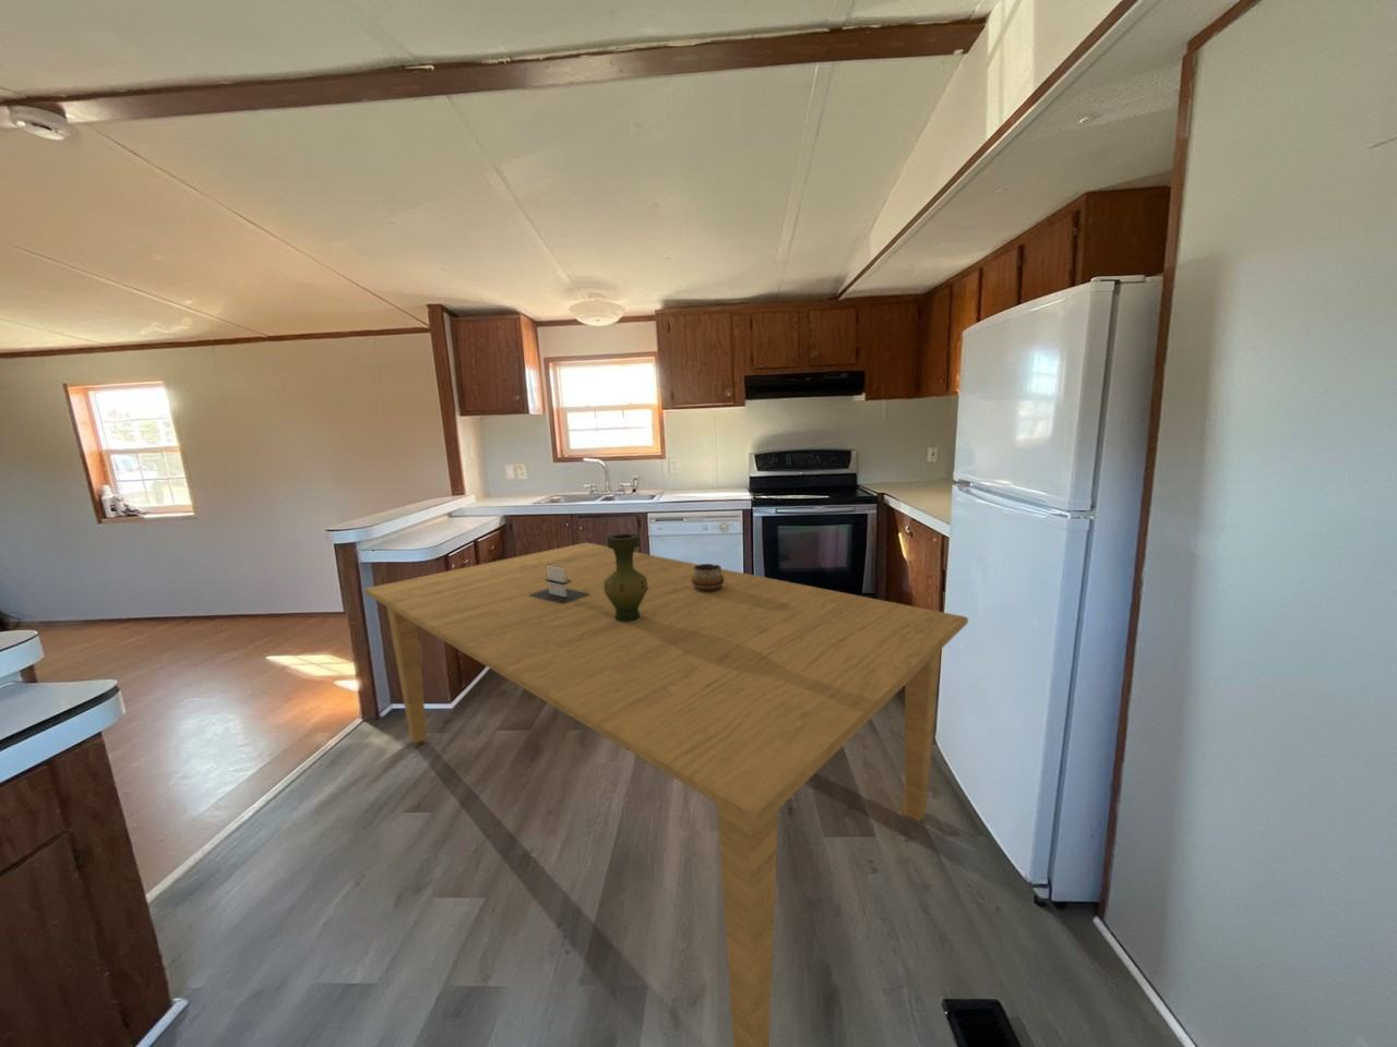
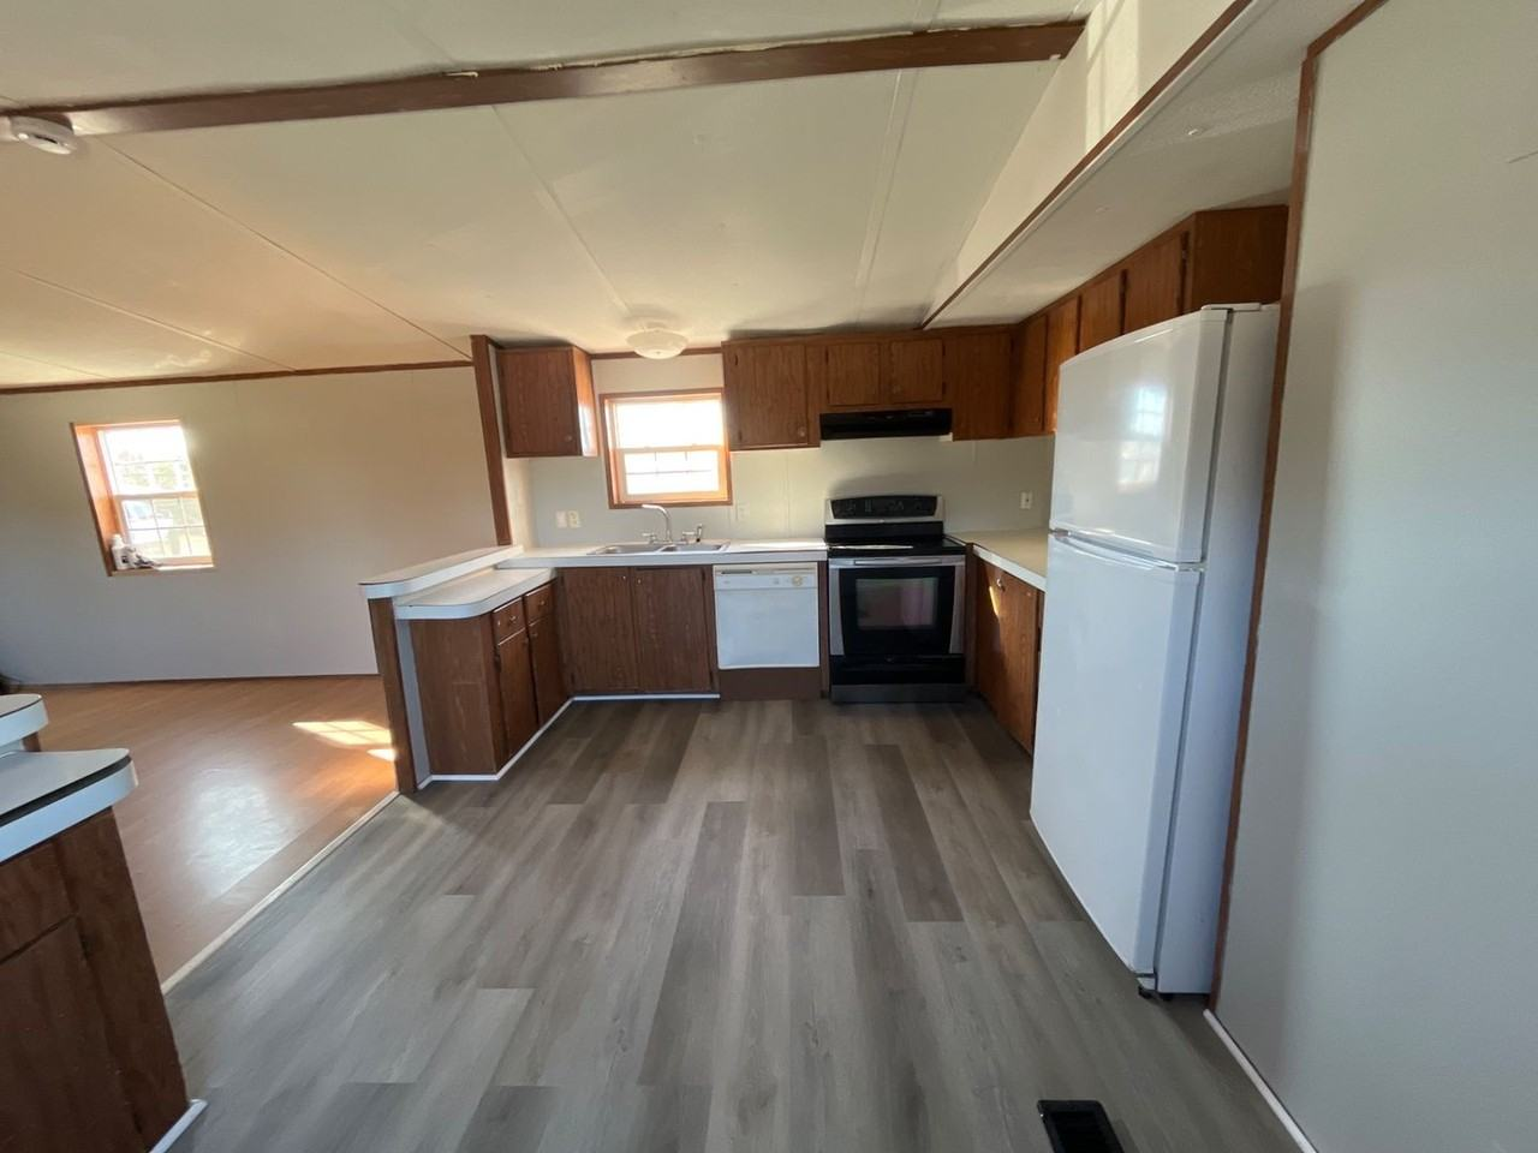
- dining table (629, 688)
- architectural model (558, 581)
- vase (625, 577)
- decorative bowl (707, 577)
